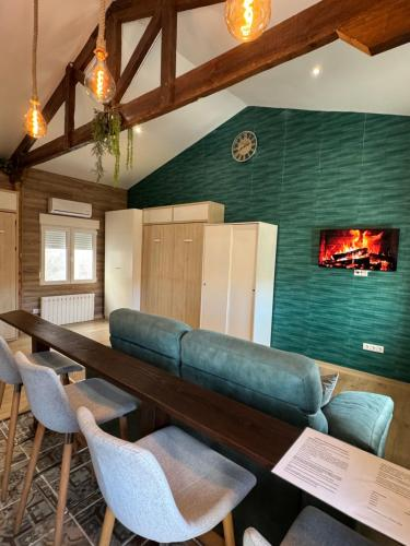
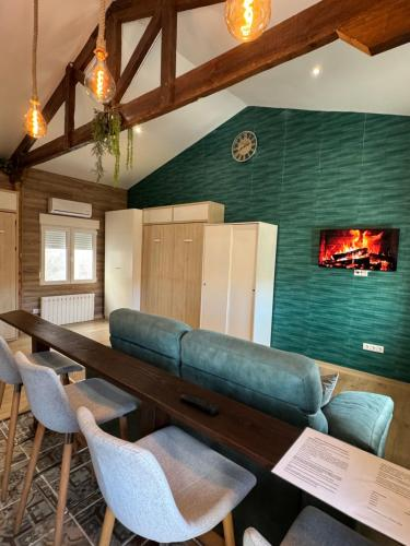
+ remote control (198, 402)
